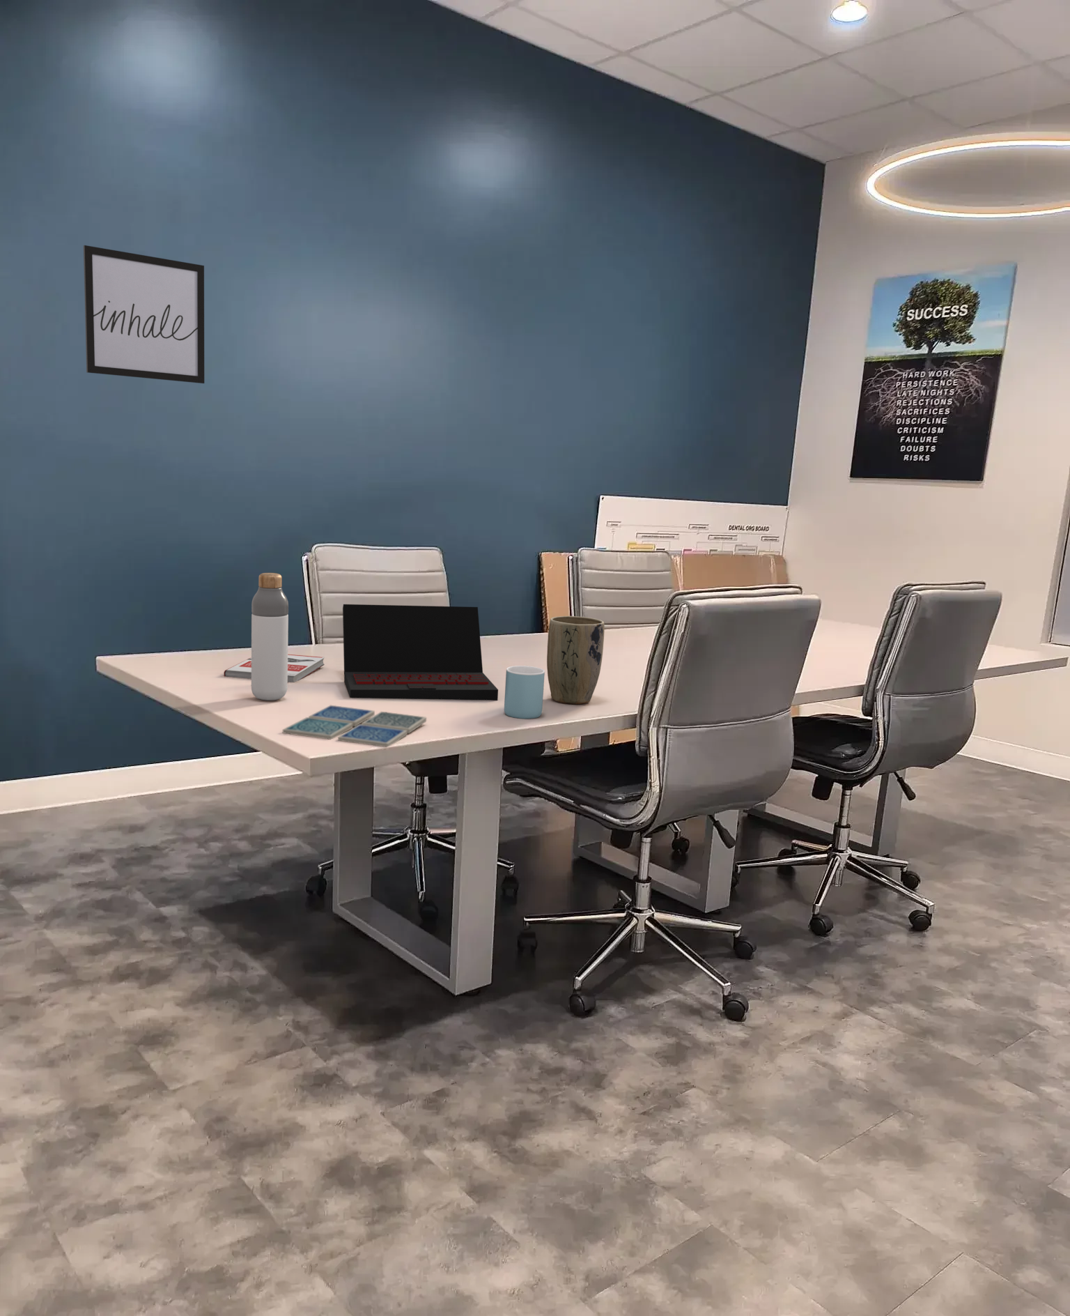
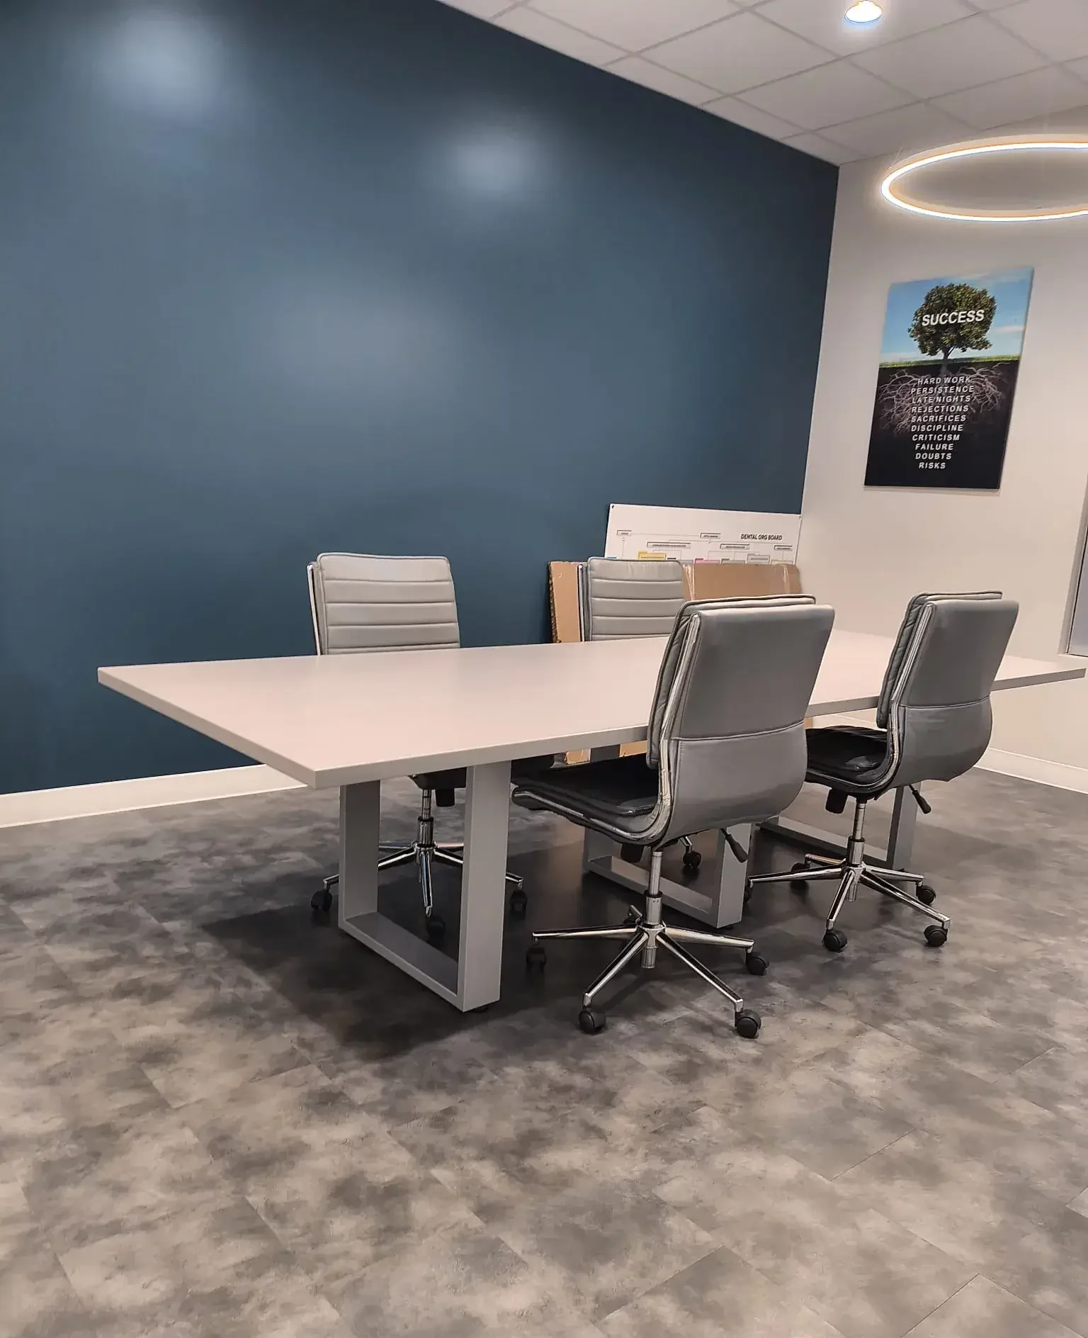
- book (288, 667)
- plant pot (574, 660)
- drink coaster (357, 725)
- mug (523, 690)
- laptop (417, 650)
- bottle (270, 637)
- wall art (146, 317)
